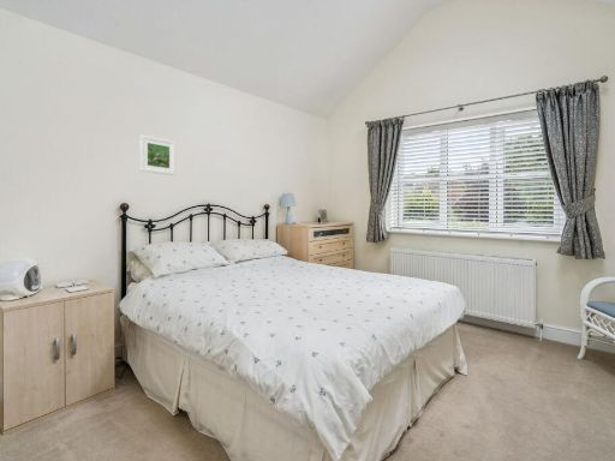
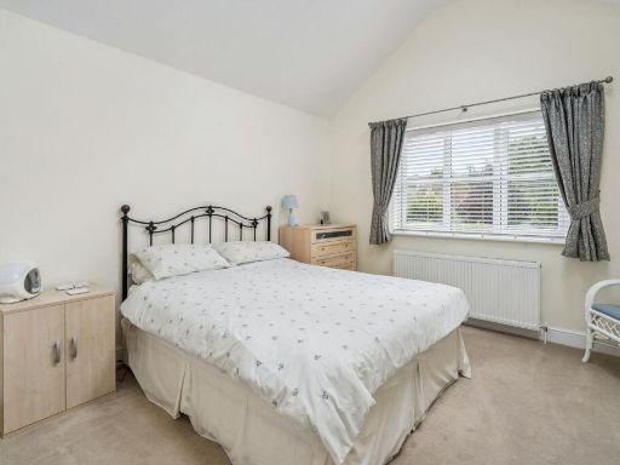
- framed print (157, 155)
